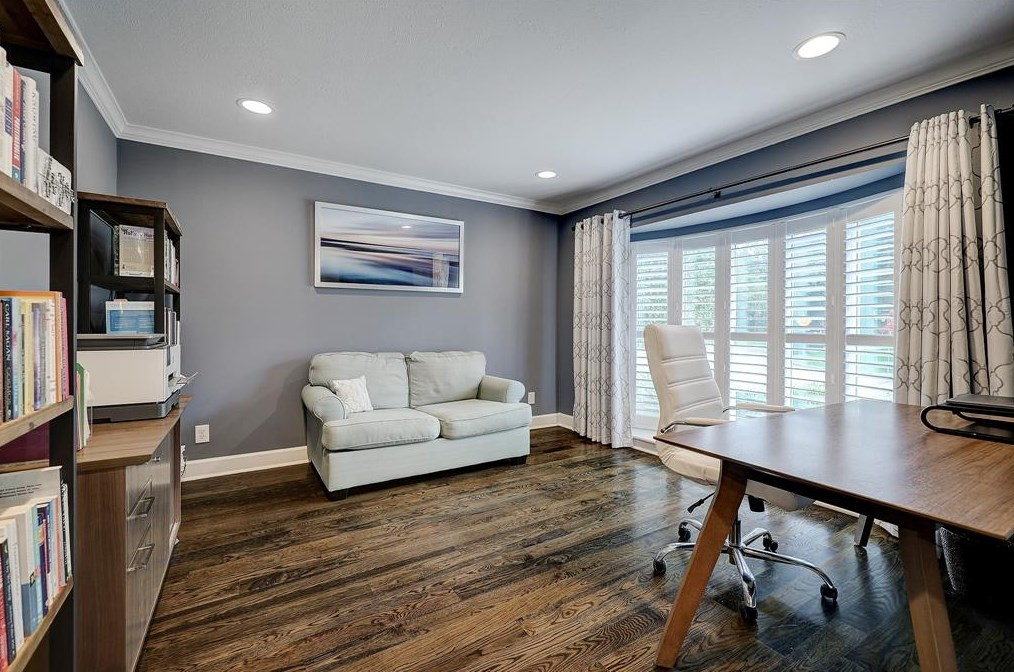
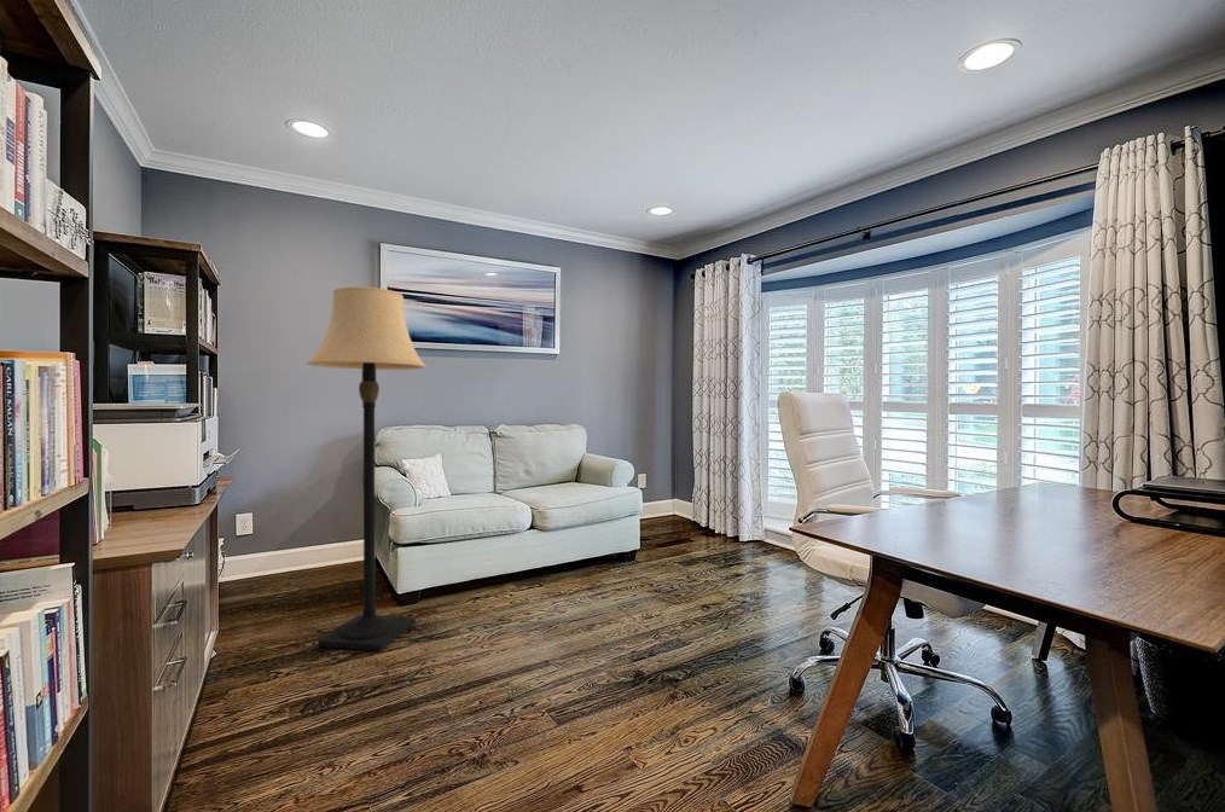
+ lamp (368, 463)
